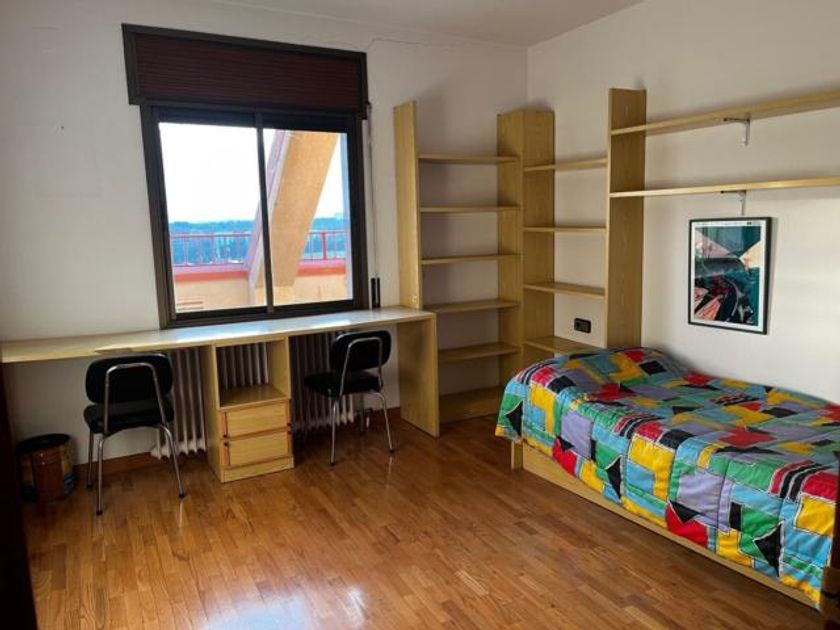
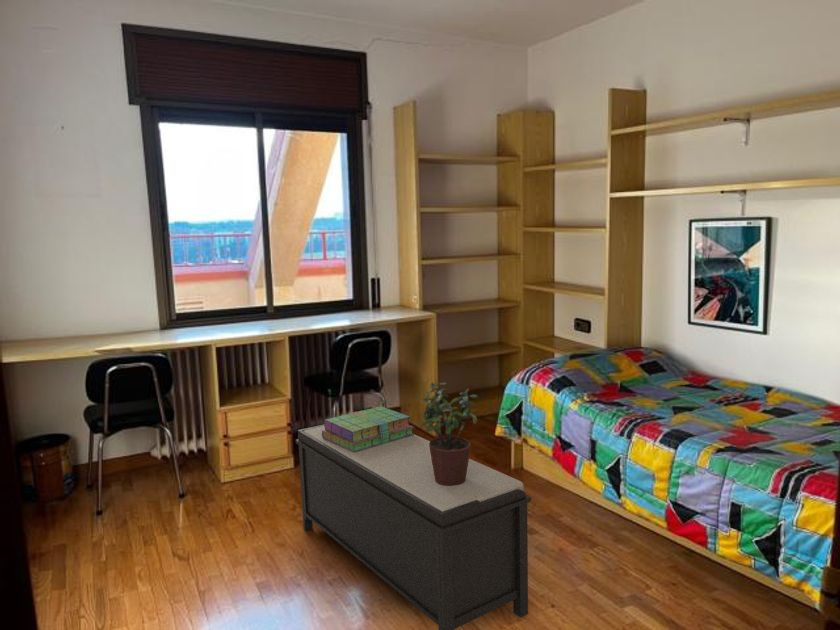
+ bench (399, 511)
+ stack of books (367, 426)
+ potted plant (452, 432)
